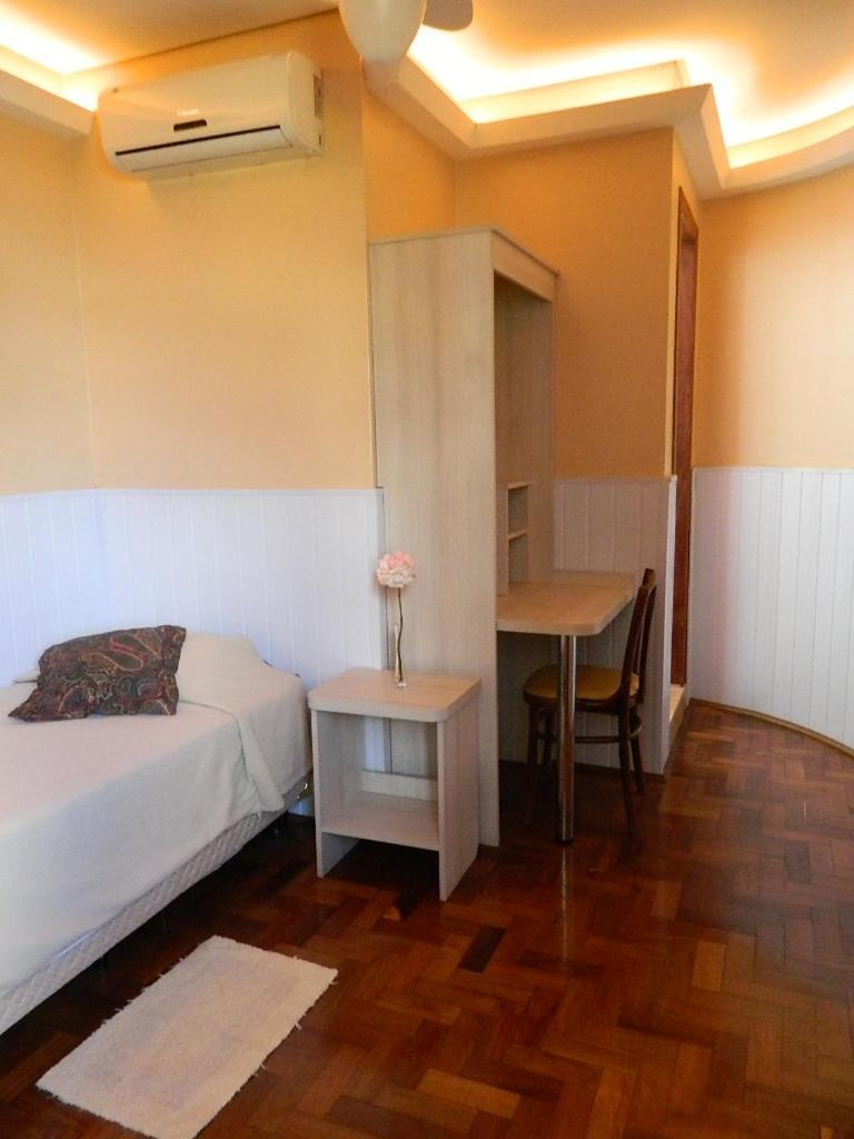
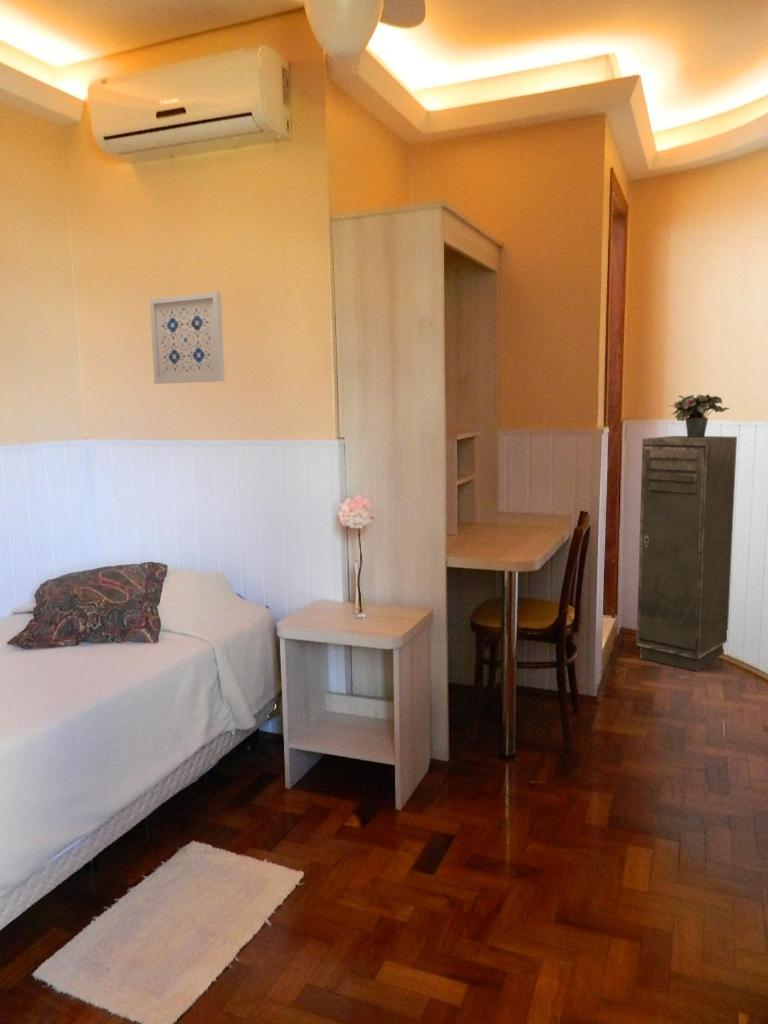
+ storage cabinet (685, 549)
+ potted plant (696, 415)
+ wall art (186, 339)
